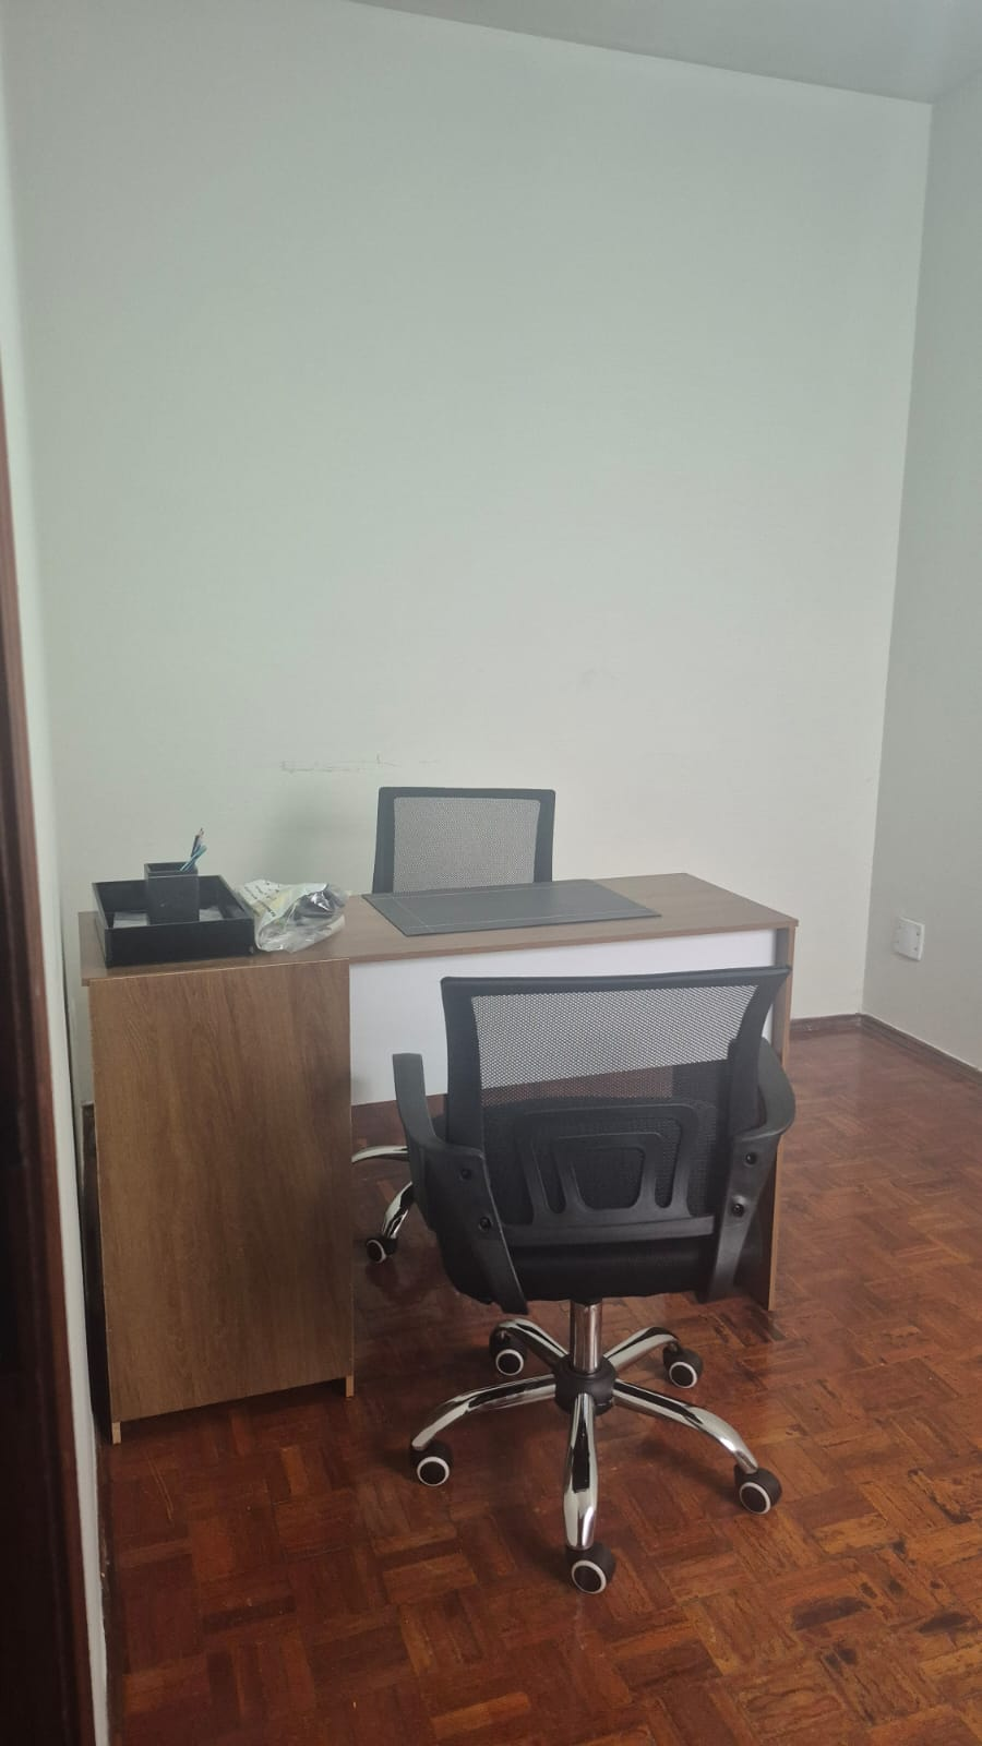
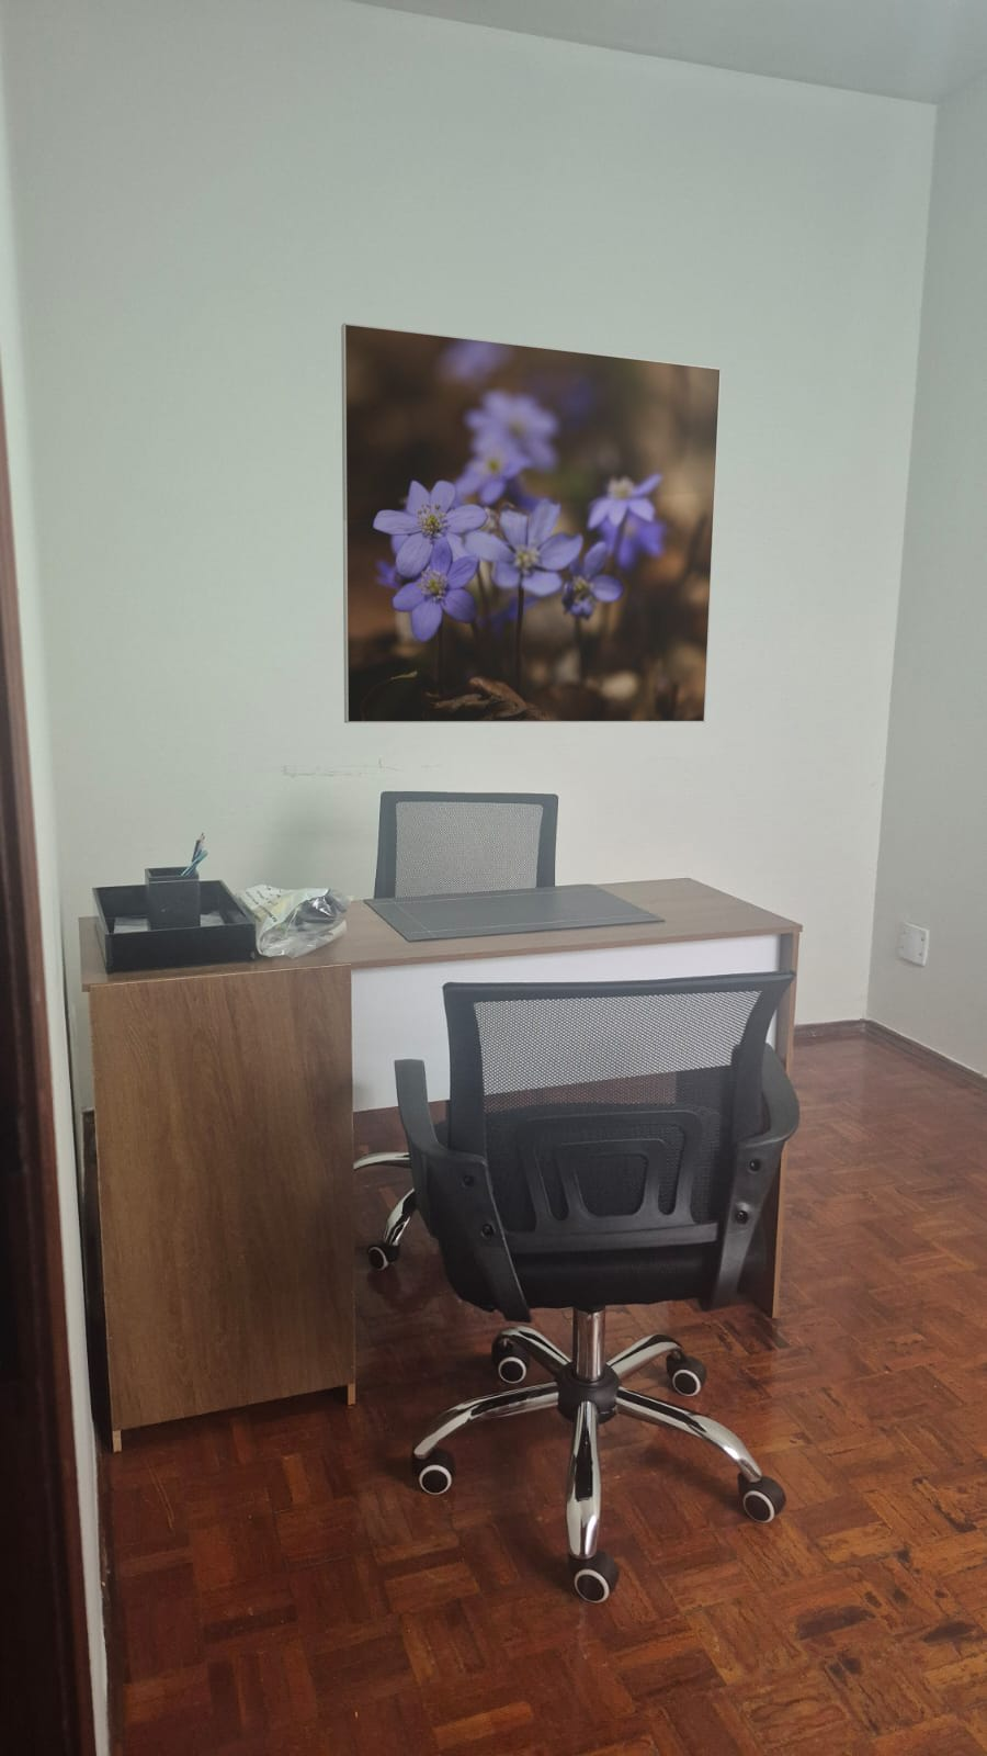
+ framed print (537, 540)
